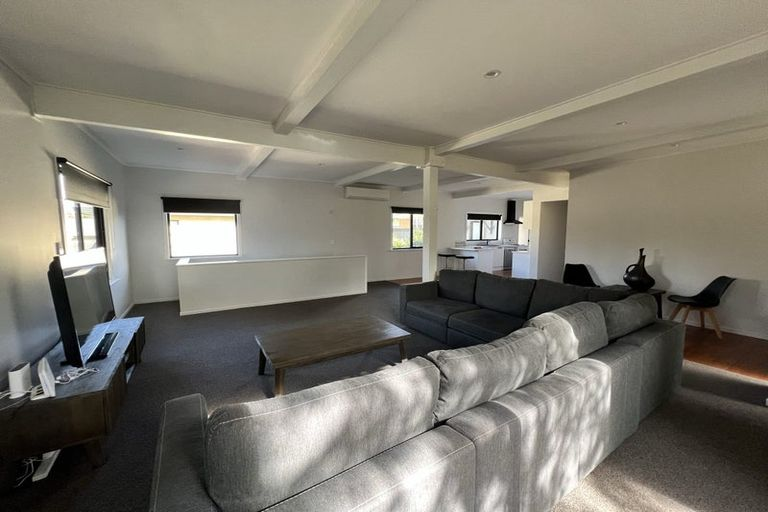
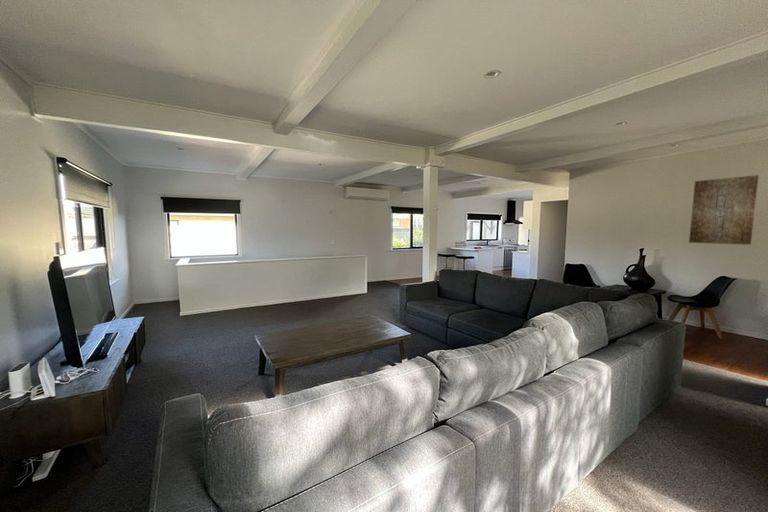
+ wall art (721, 211)
